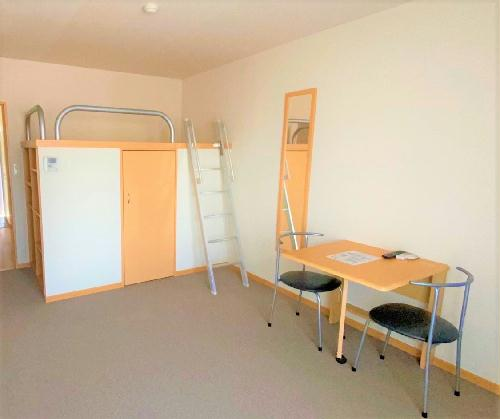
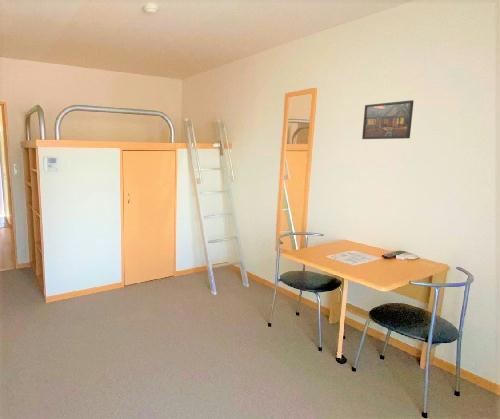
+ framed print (386, 120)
